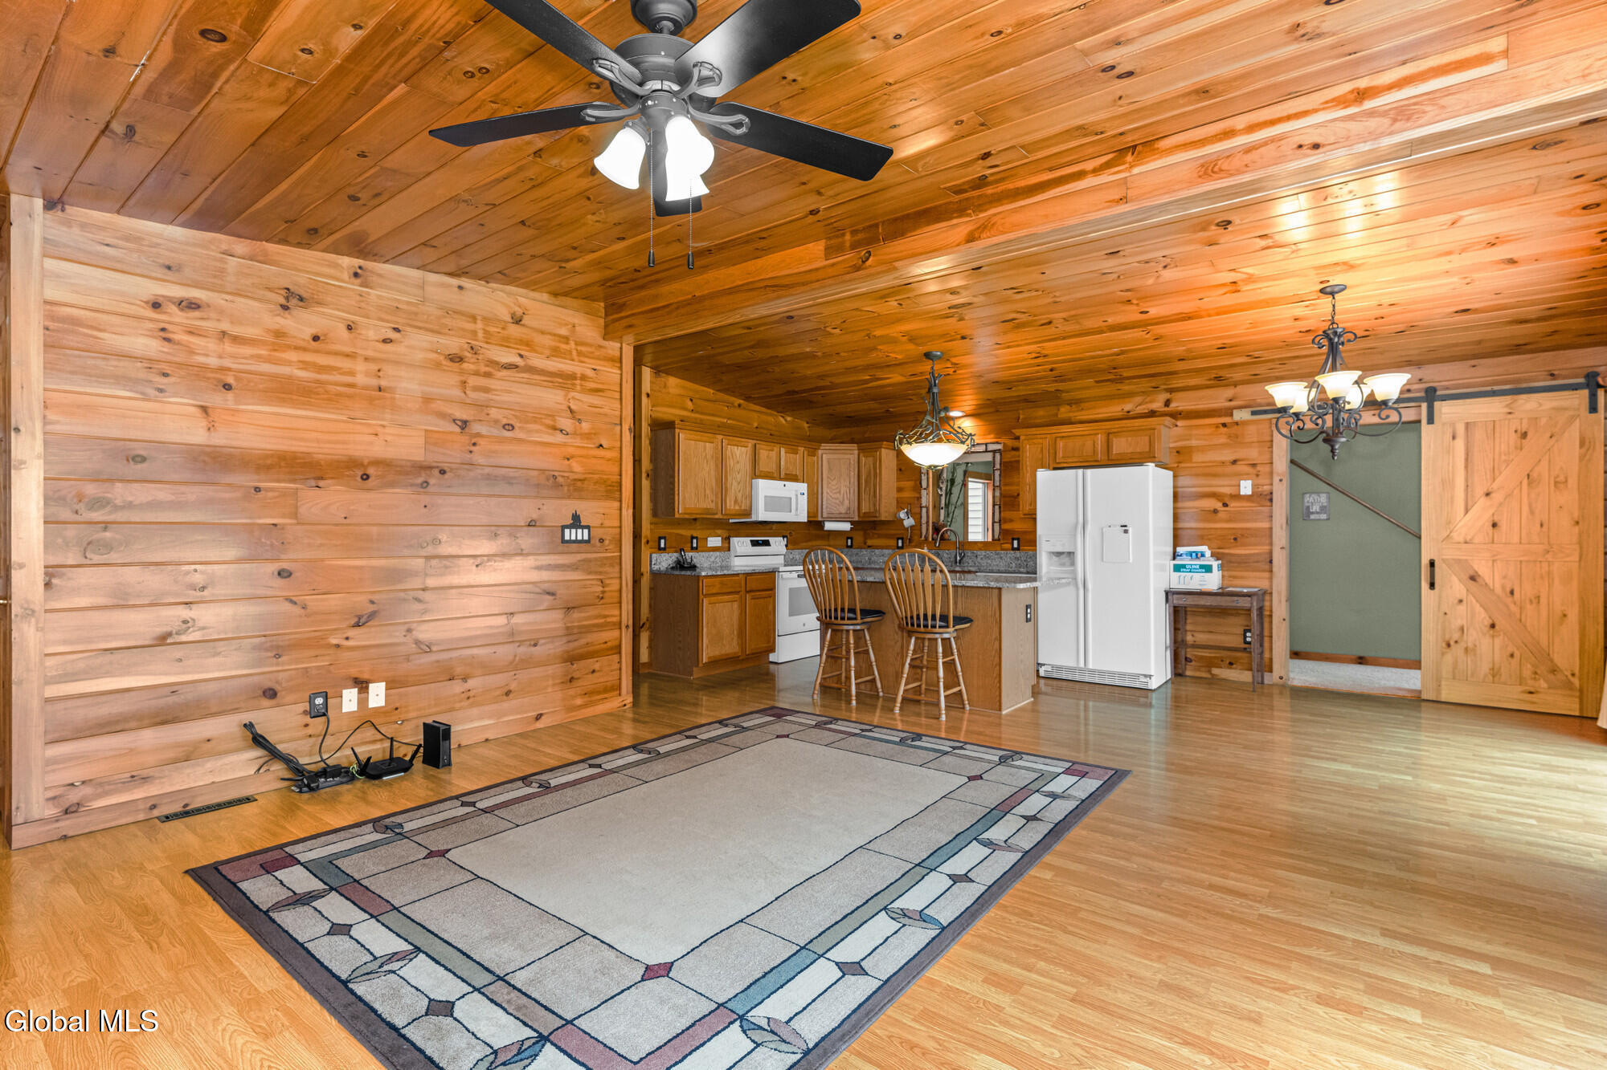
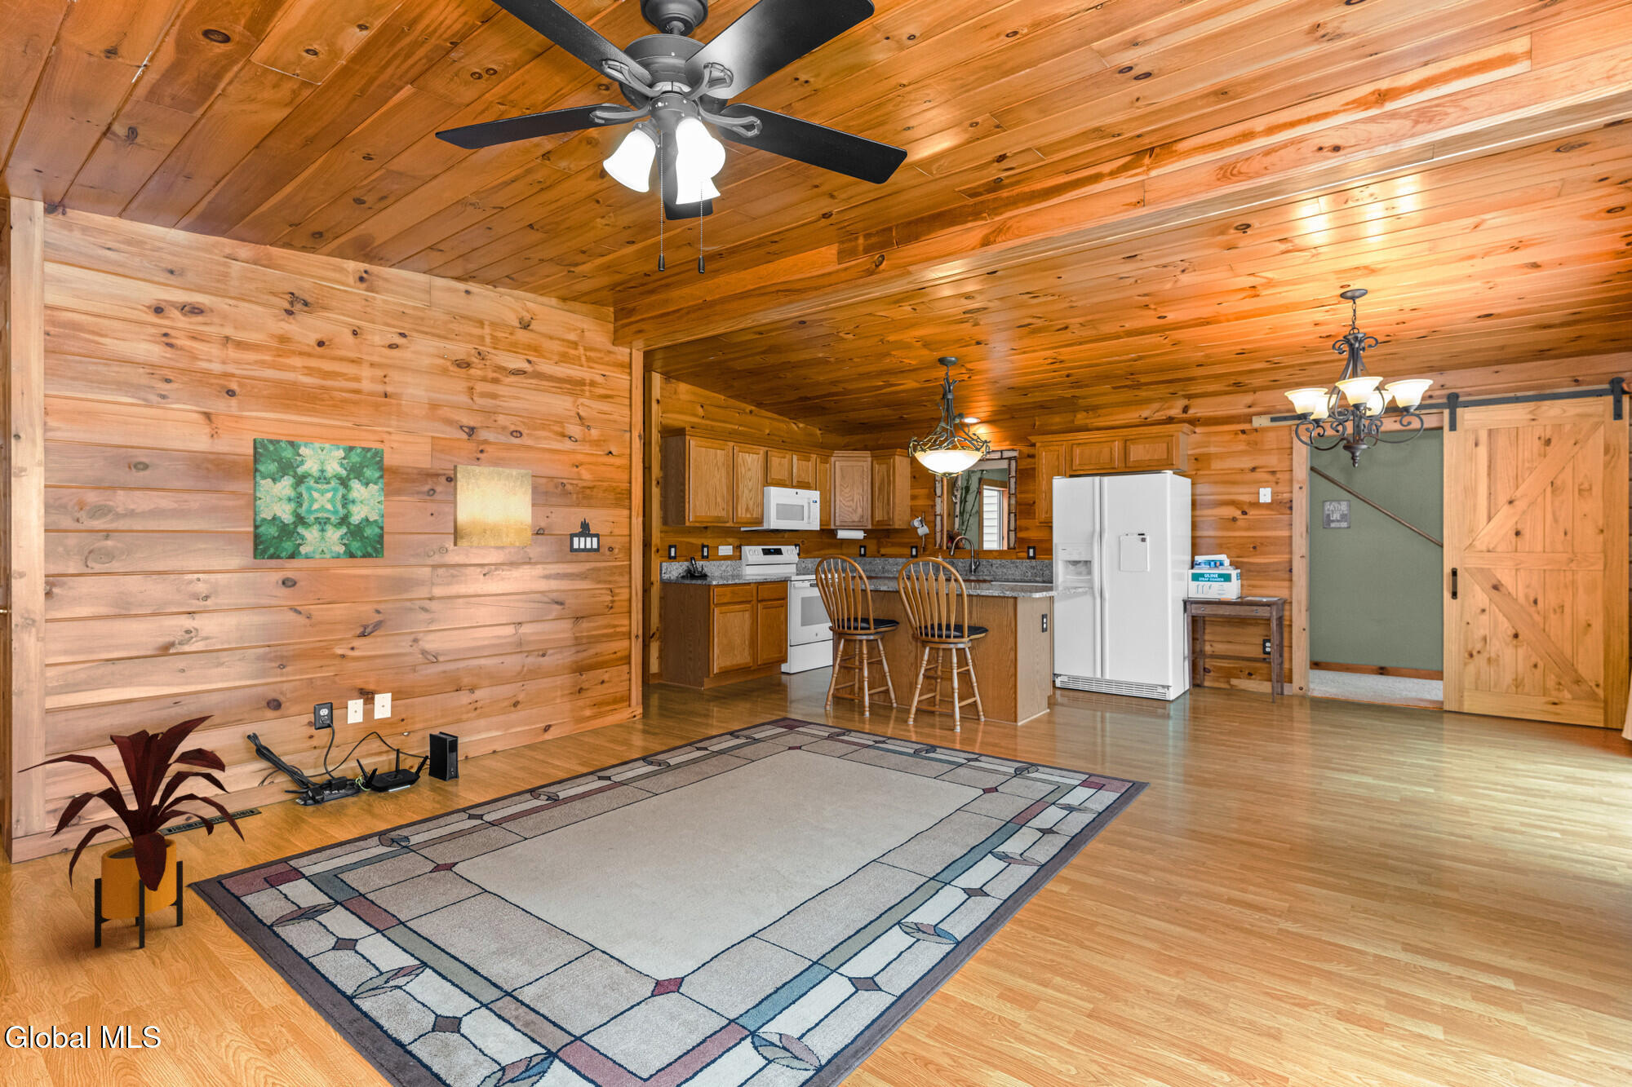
+ wall art (494, 506)
+ house plant (135, 830)
+ wall art (322, 501)
